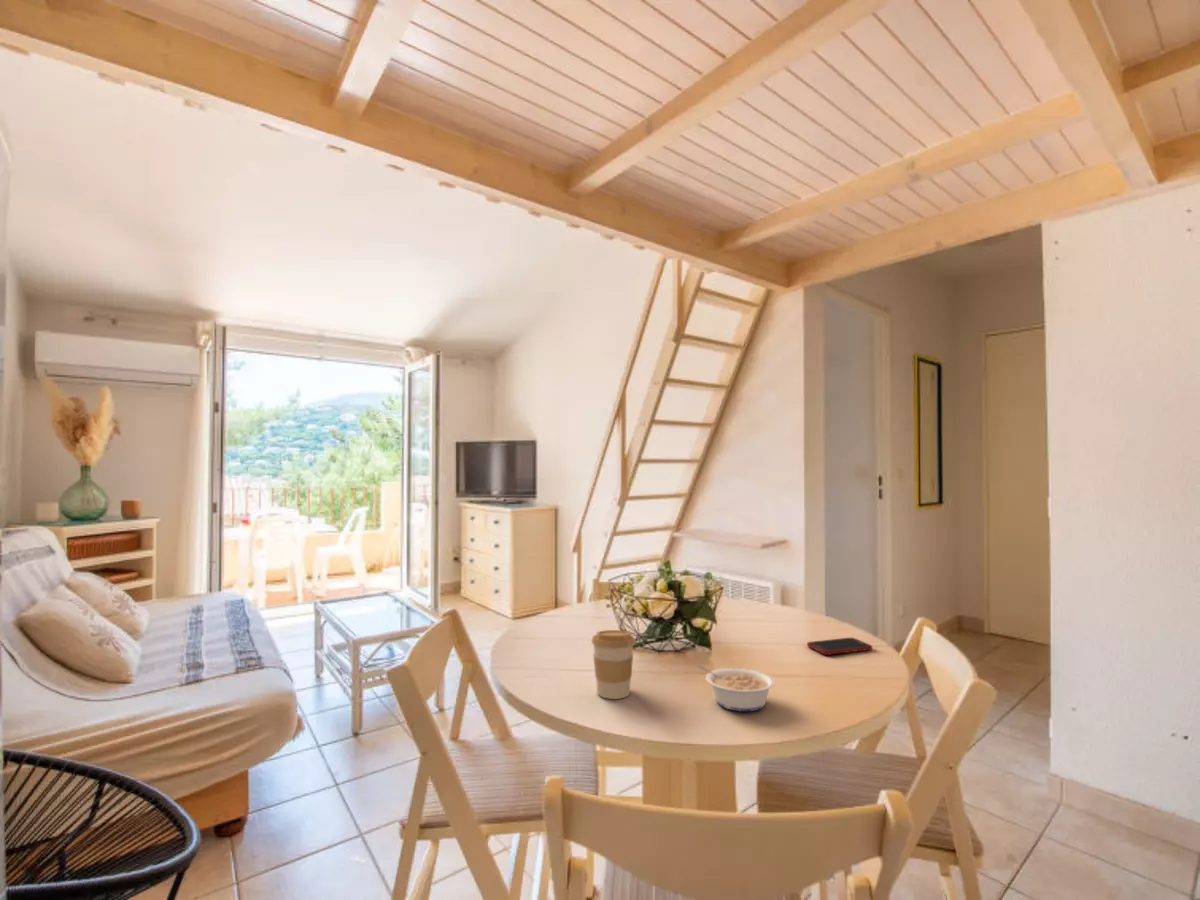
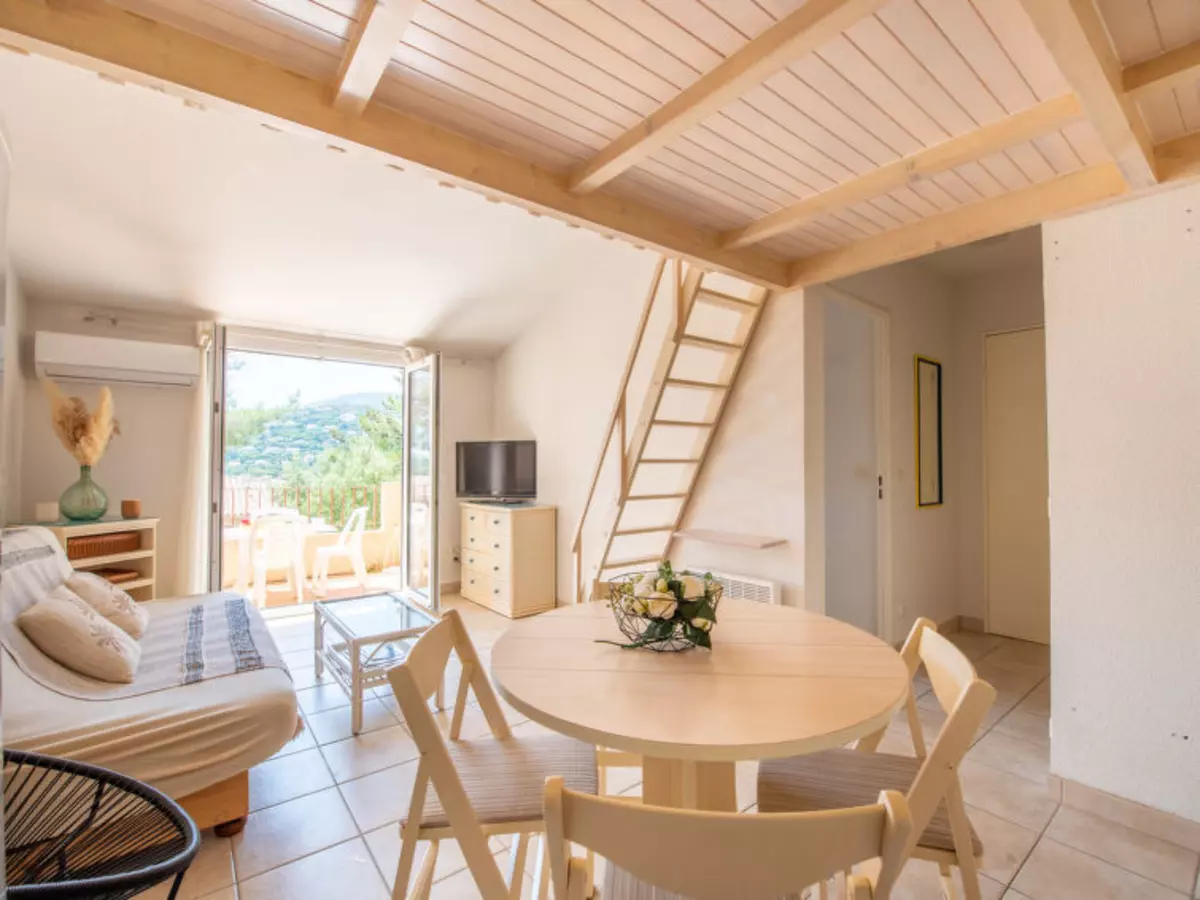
- cell phone (839, 646)
- coffee cup (613, 661)
- legume (737, 688)
